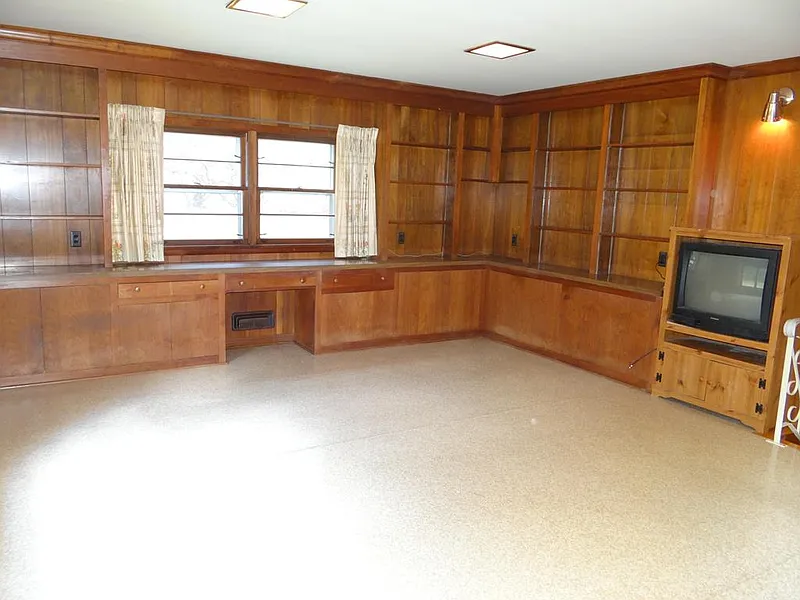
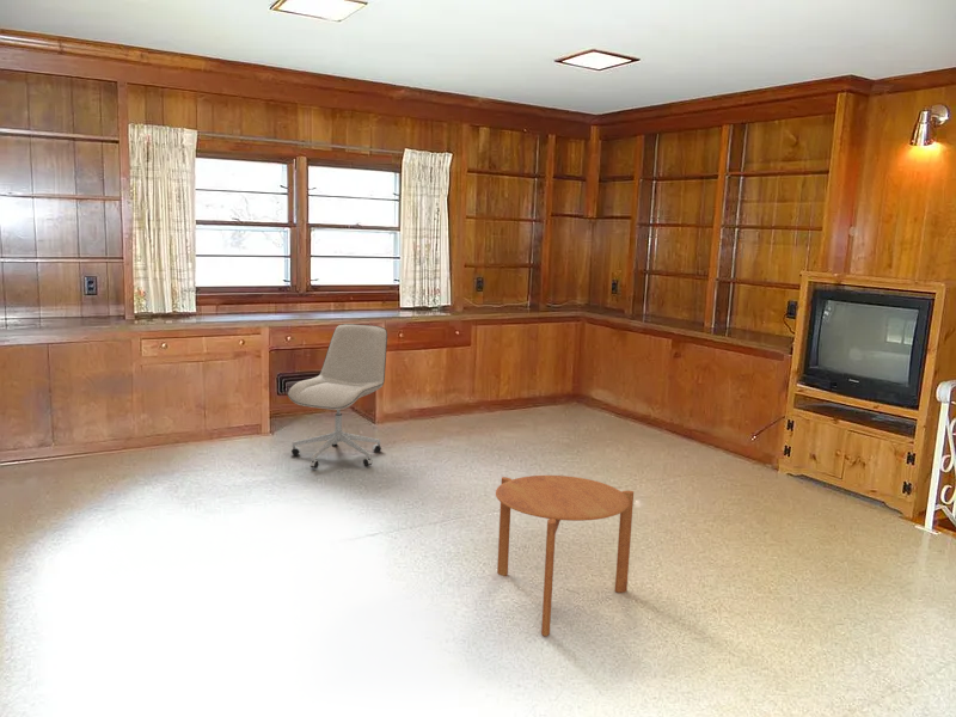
+ side table (553, 545)
+ office chair (339, 393)
